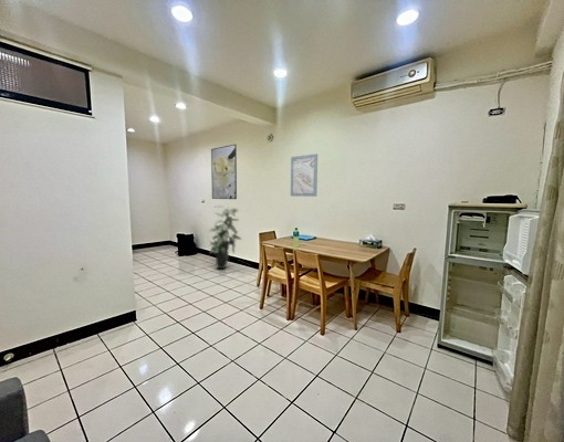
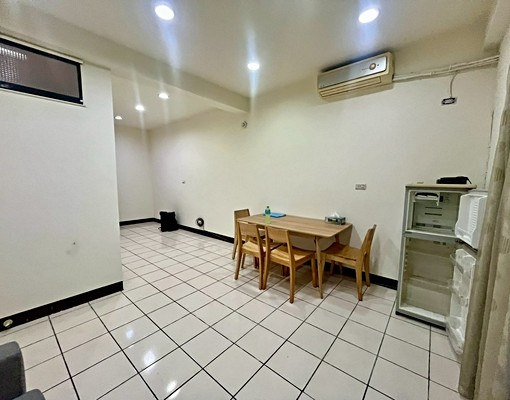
- indoor plant (222, 236)
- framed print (223, 172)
- wall art (303, 176)
